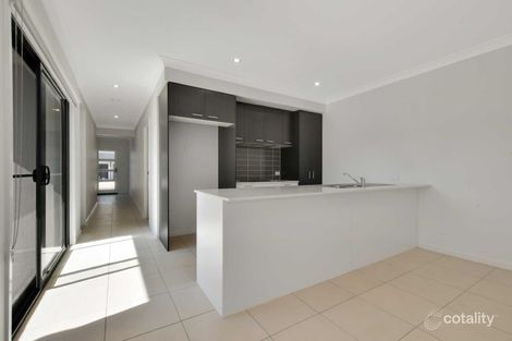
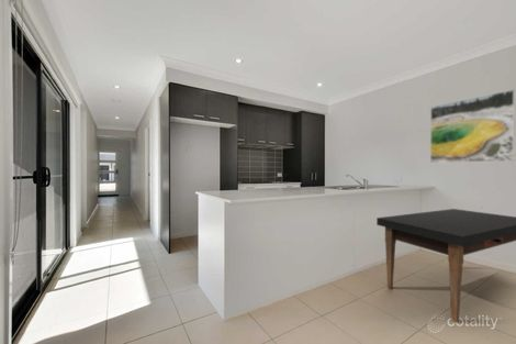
+ dining table (456, 253)
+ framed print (467, 130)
